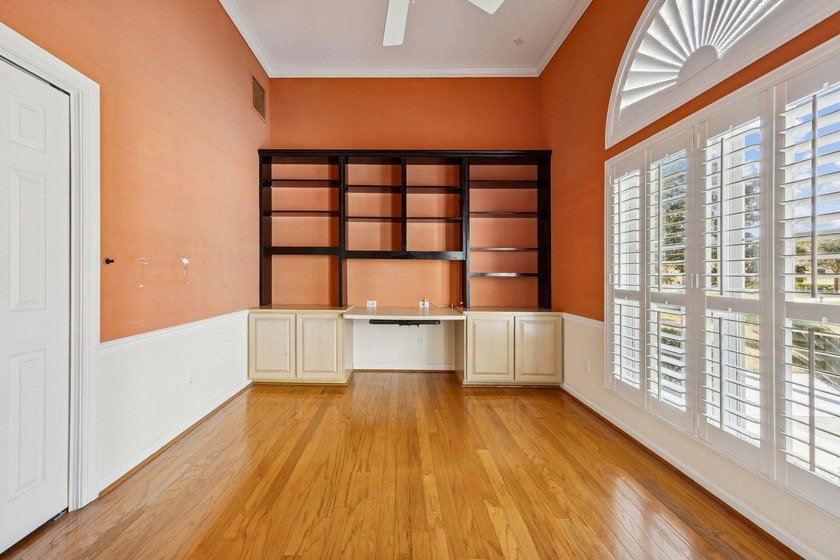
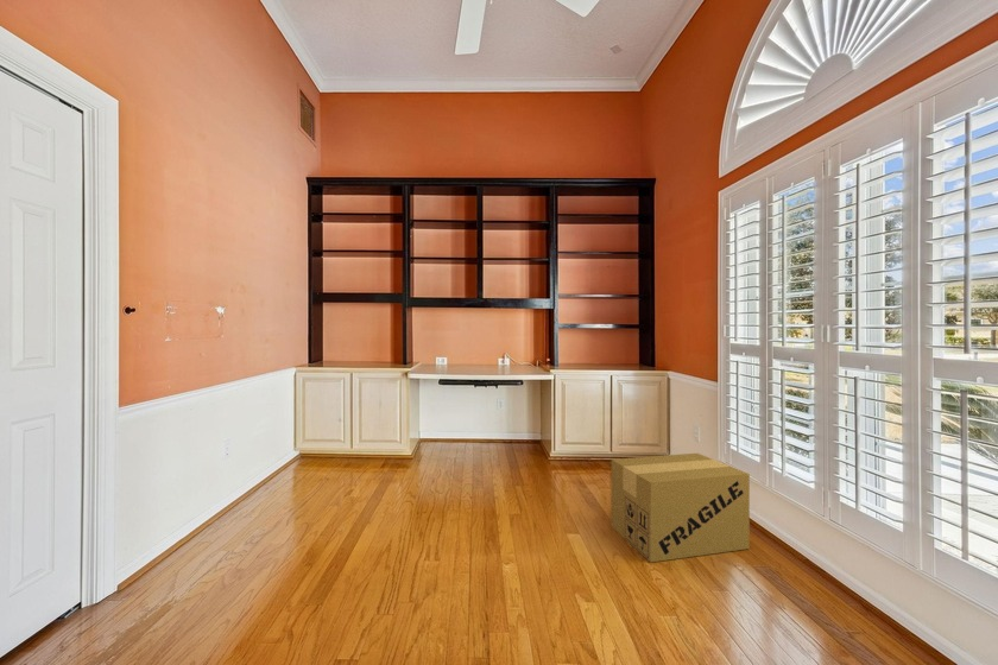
+ cardboard box (676, 501)
